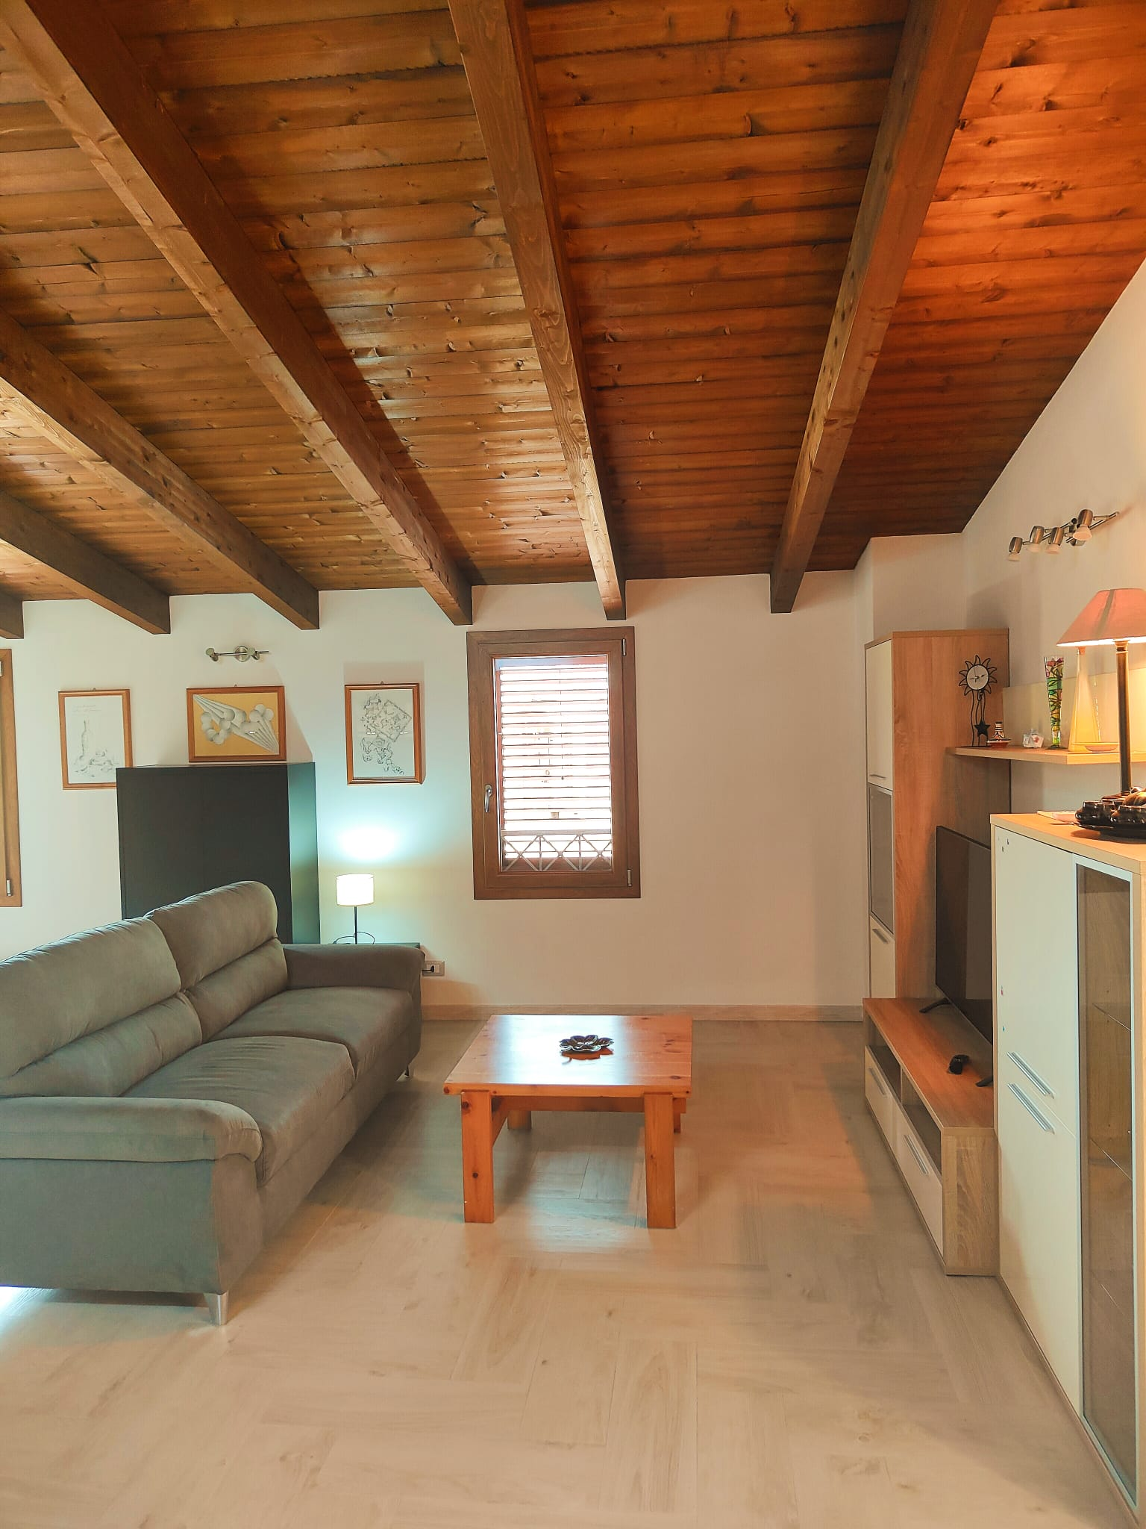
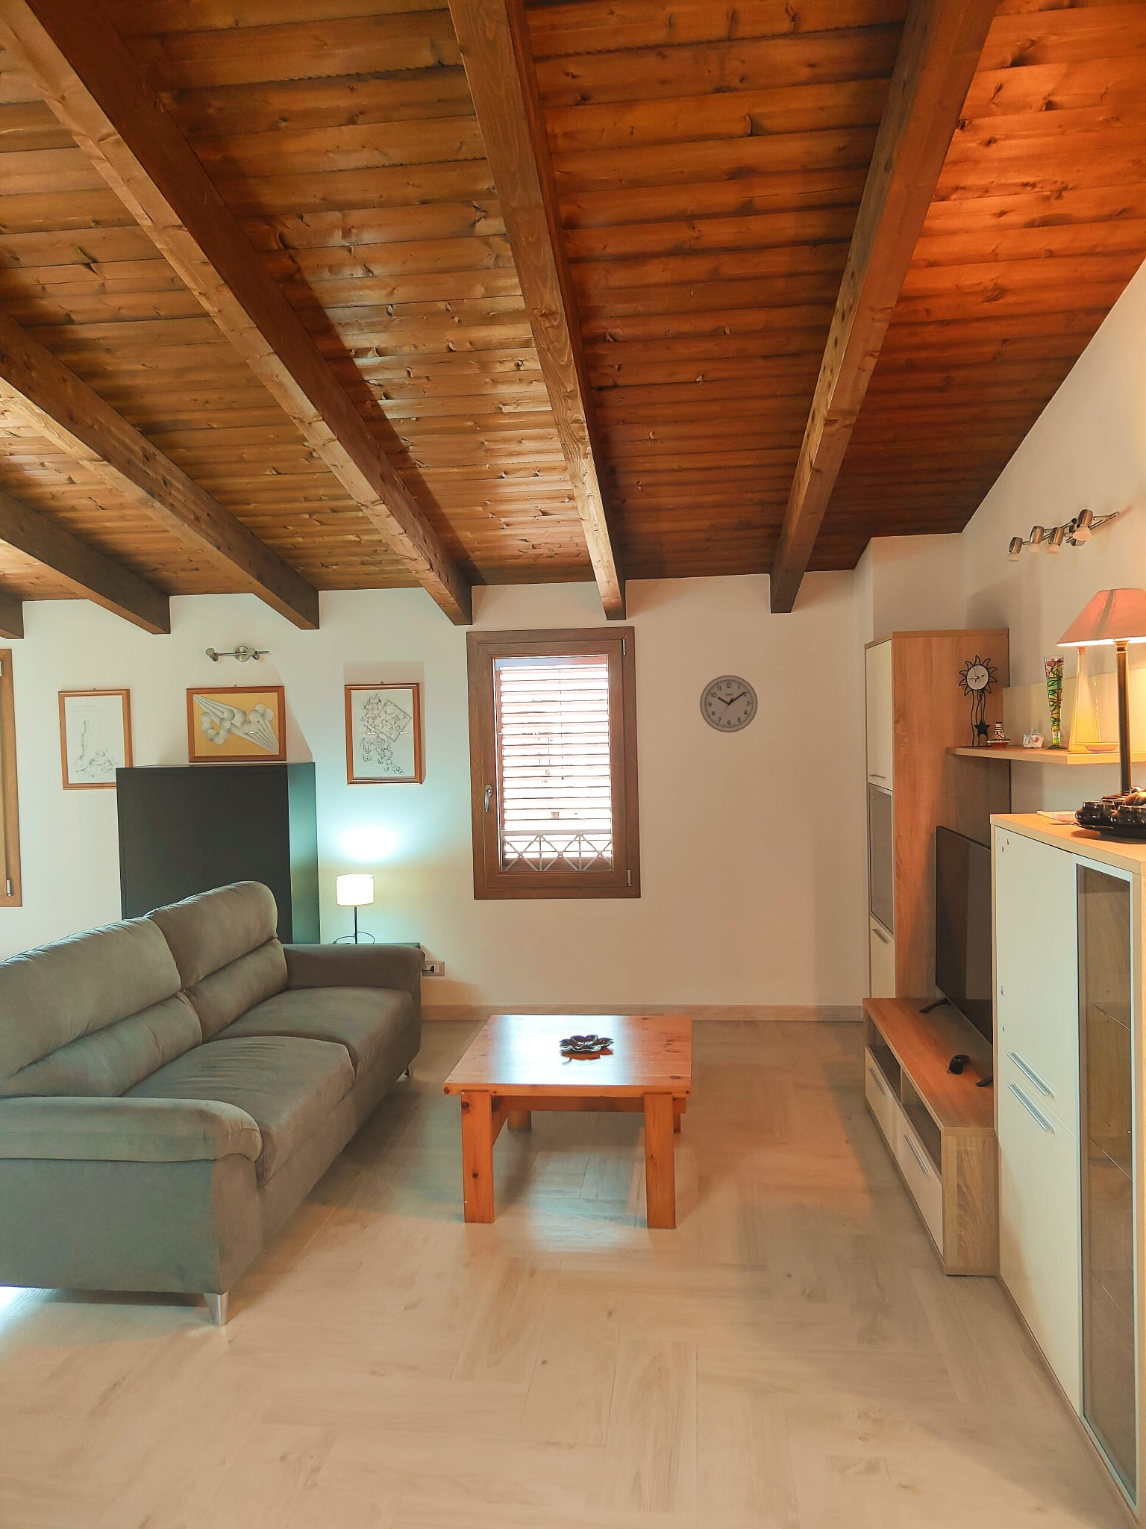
+ wall clock (728, 703)
